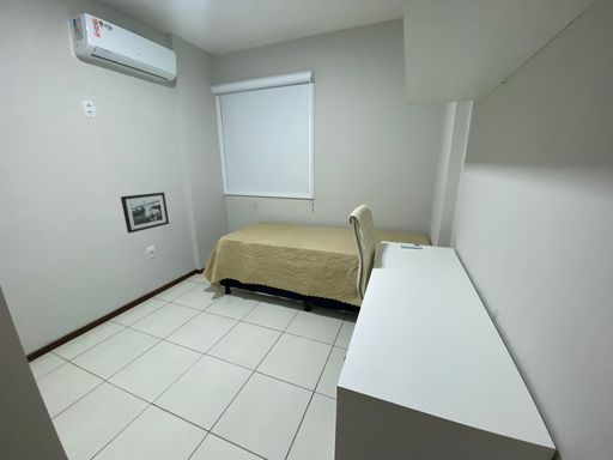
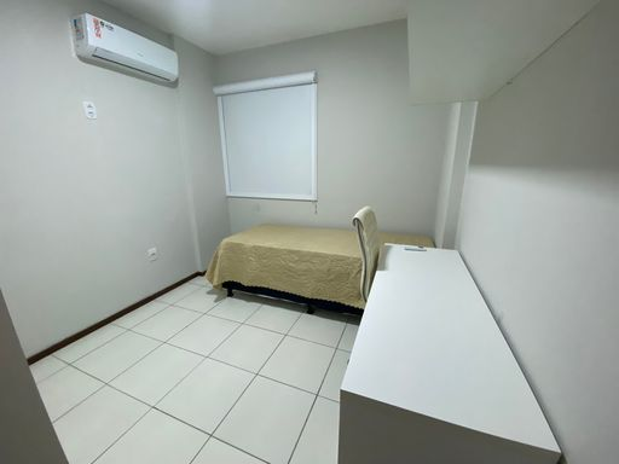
- picture frame (146, 211)
